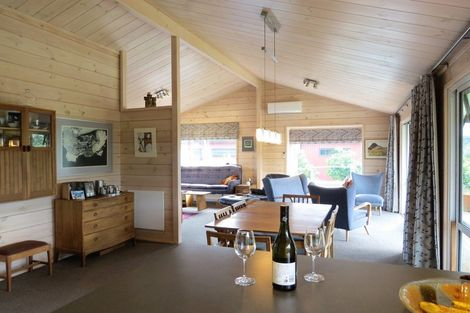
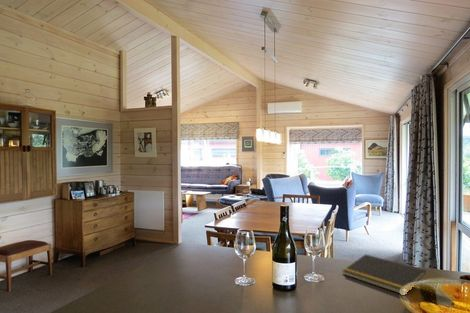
+ notepad (382, 272)
